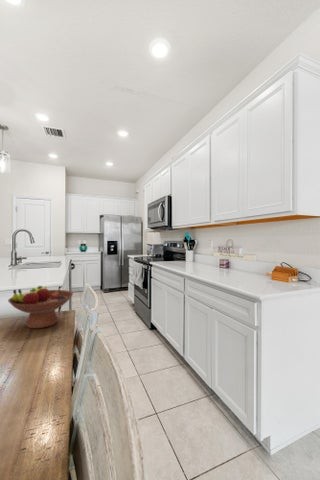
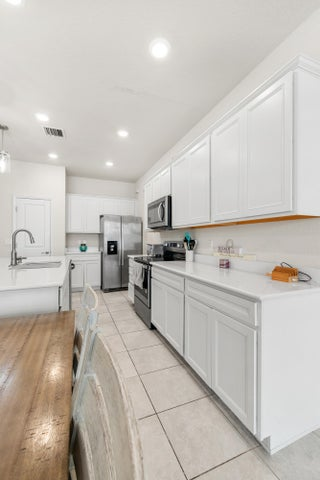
- fruit bowl (42, 304)
